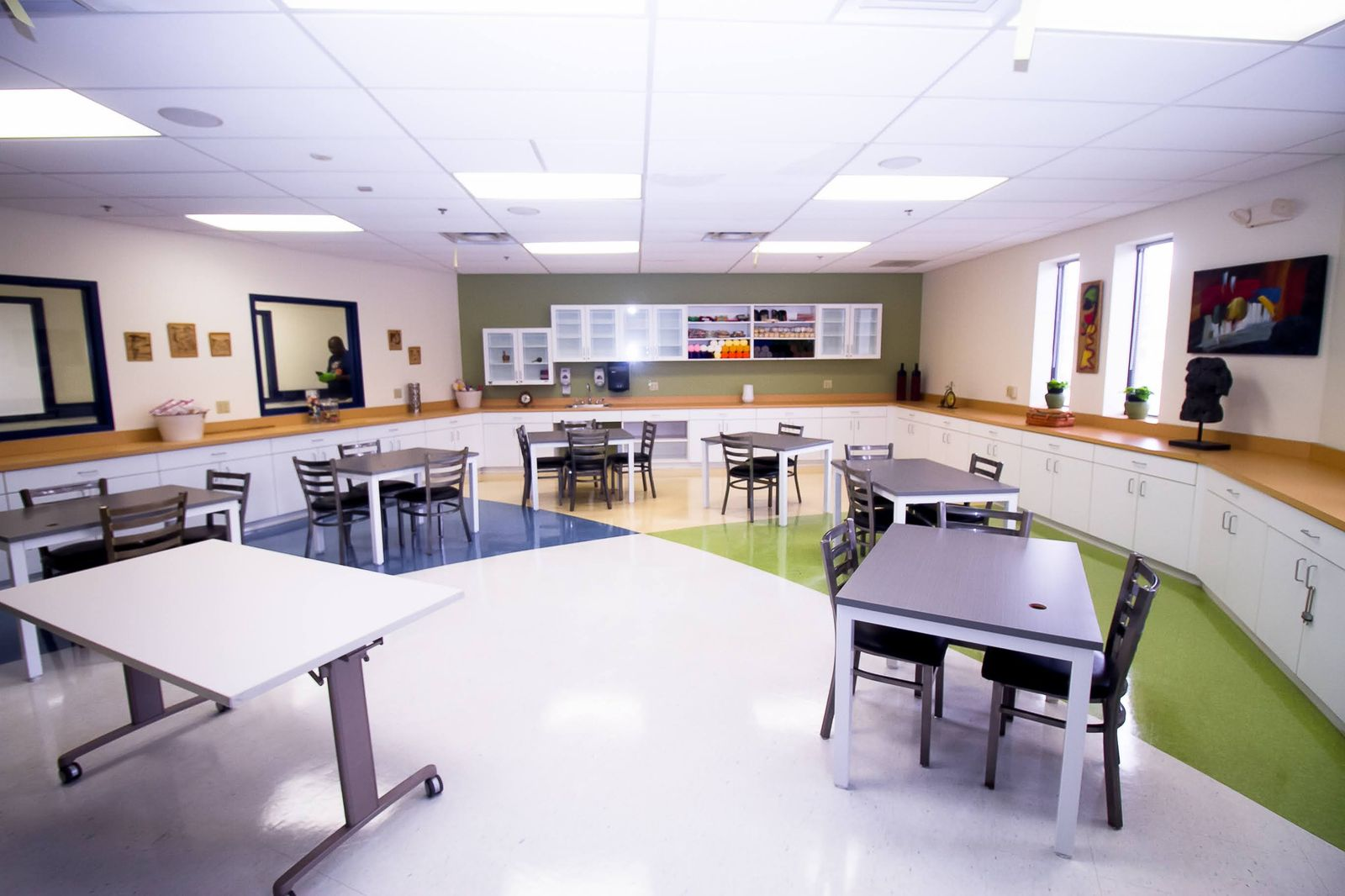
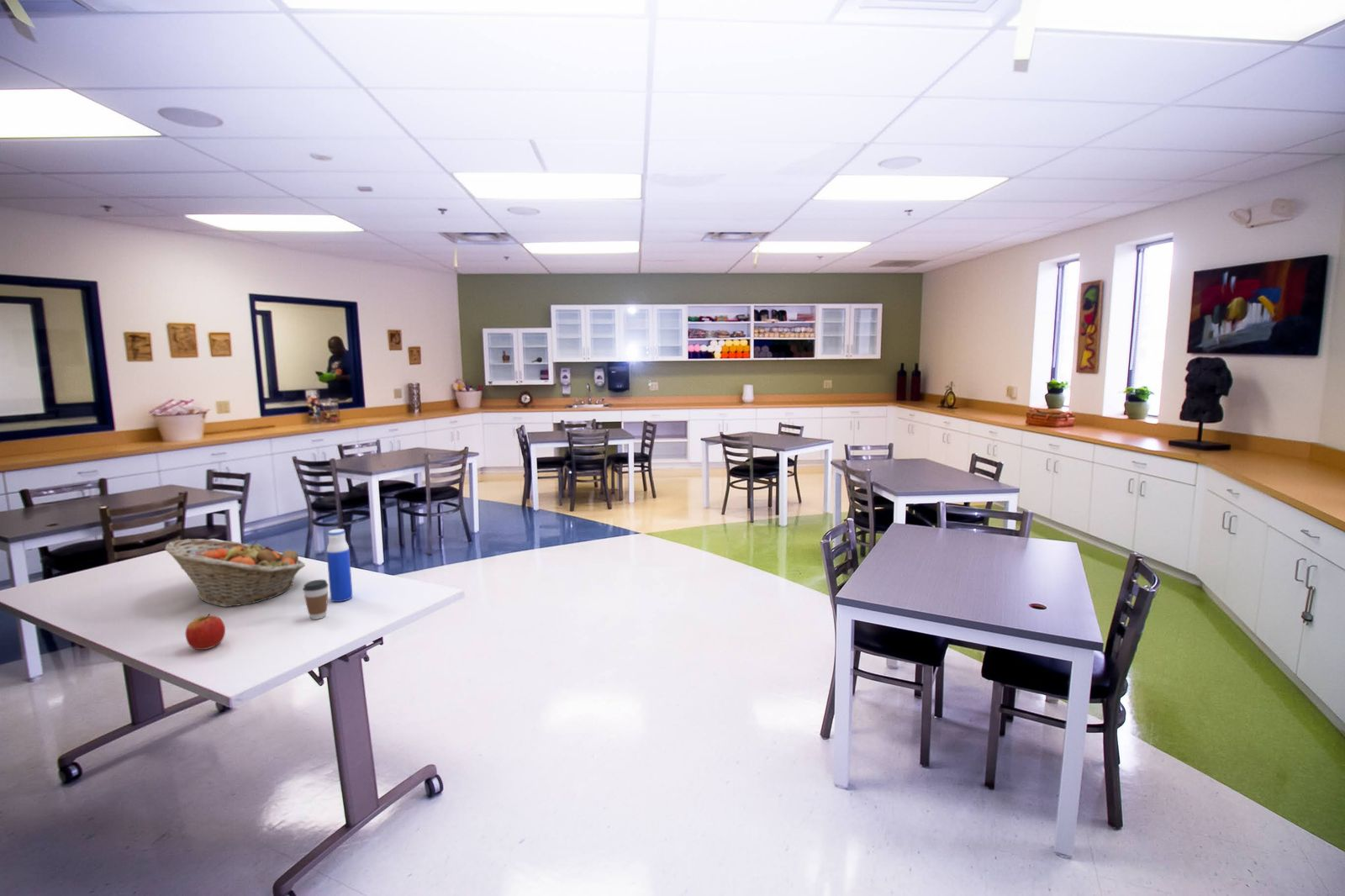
+ water bottle (339, 565)
+ coffee cup (316, 599)
+ fruit basket (238, 565)
+ apple (205, 630)
